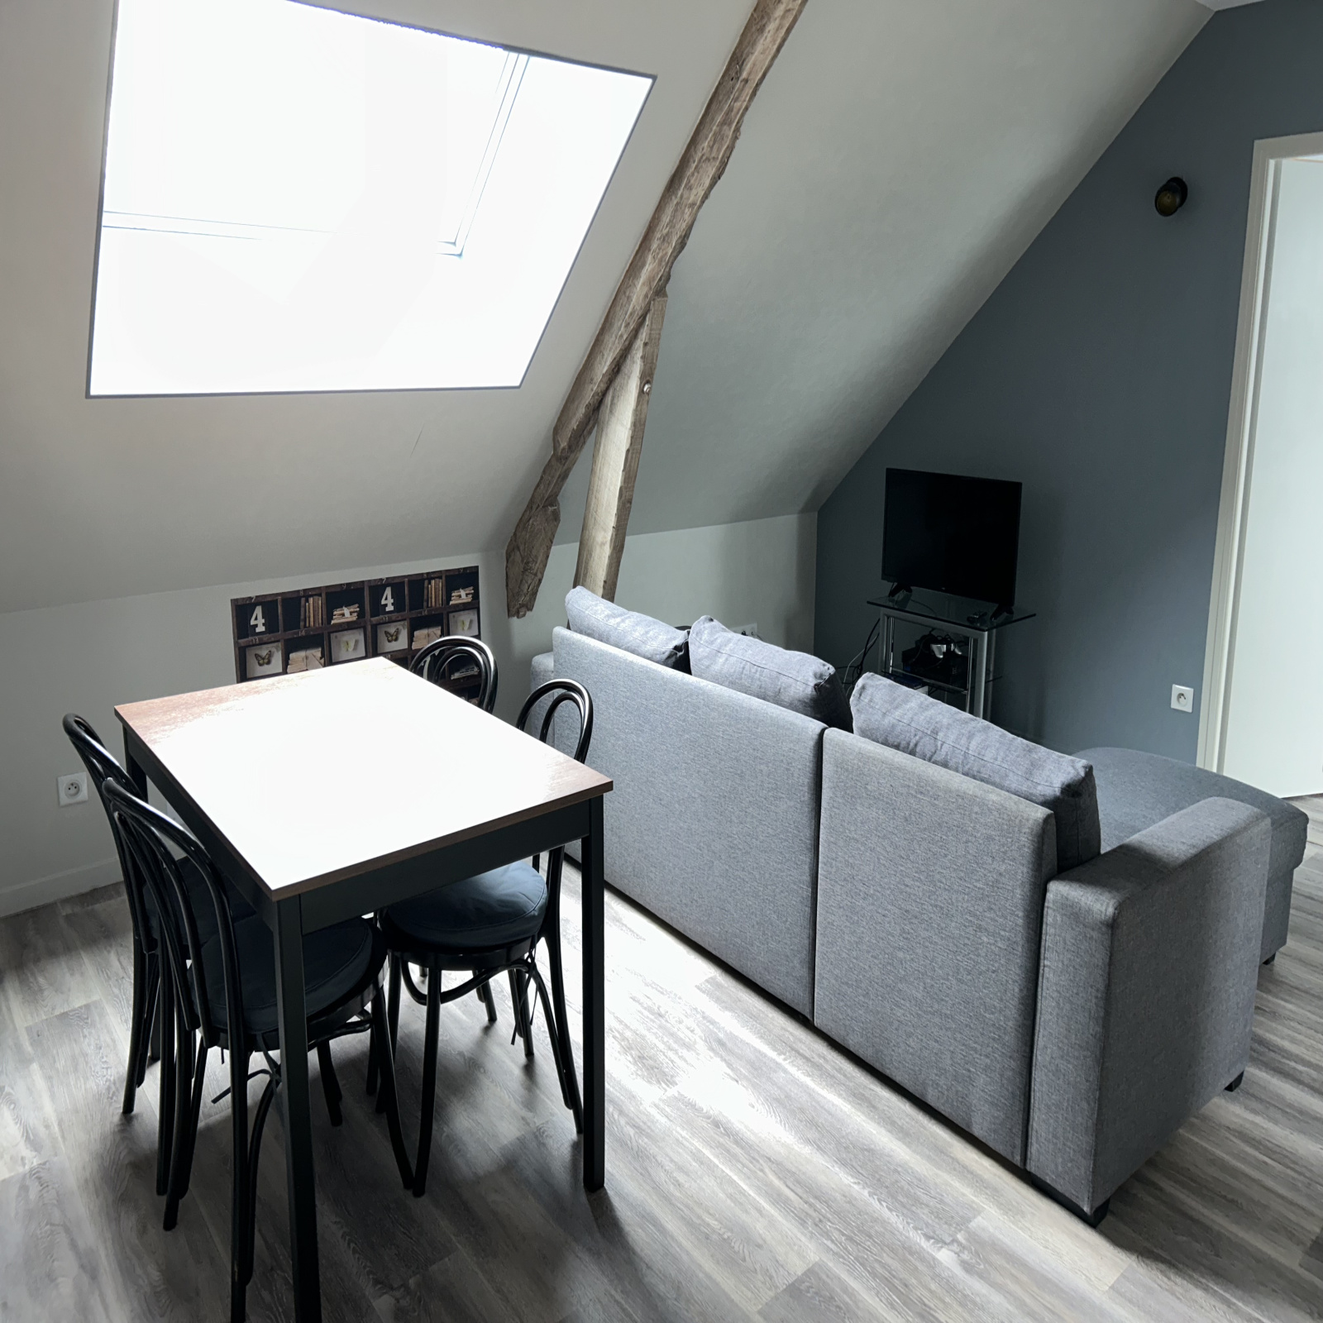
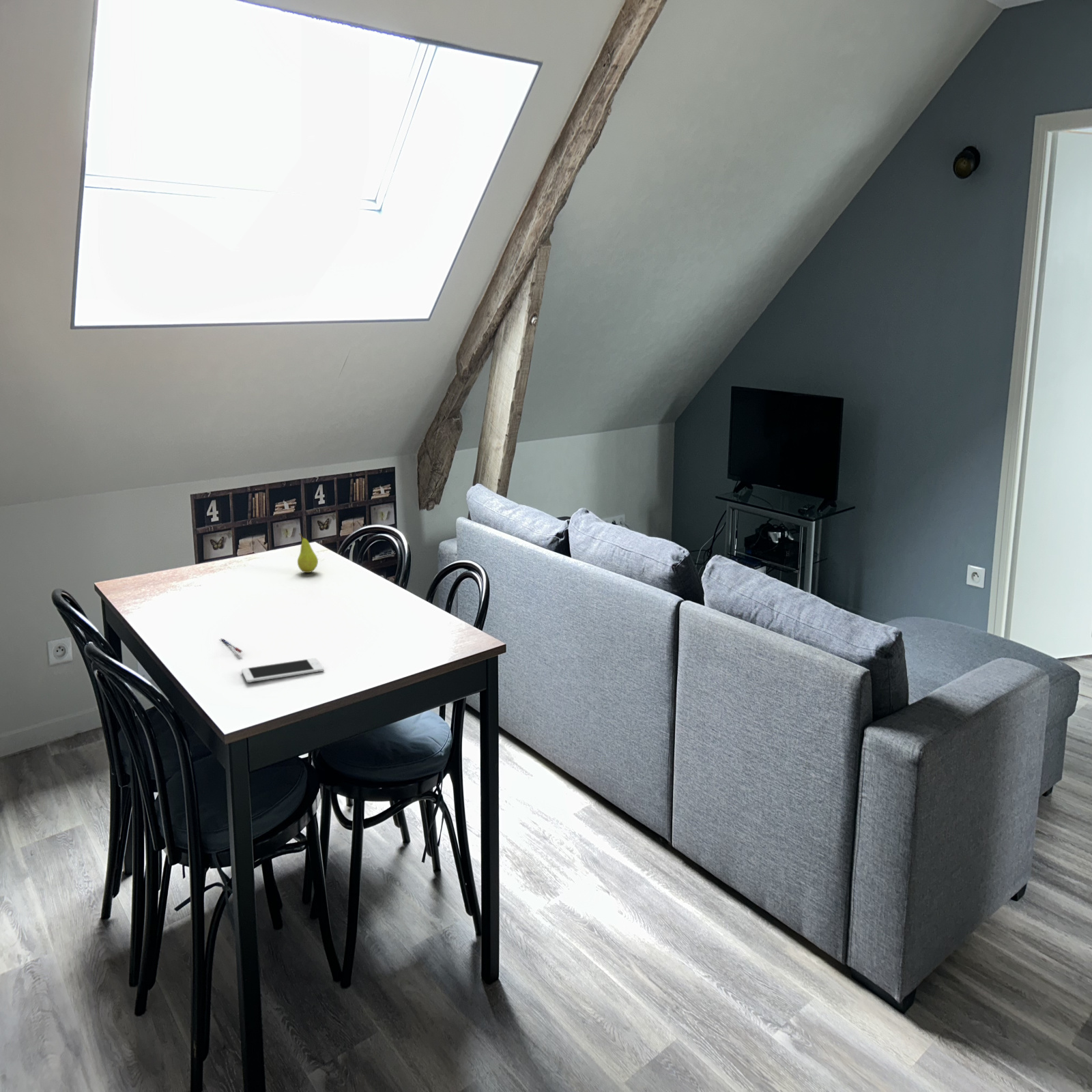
+ cell phone (283, 670)
+ fruit (306, 552)
+ pen (231, 644)
